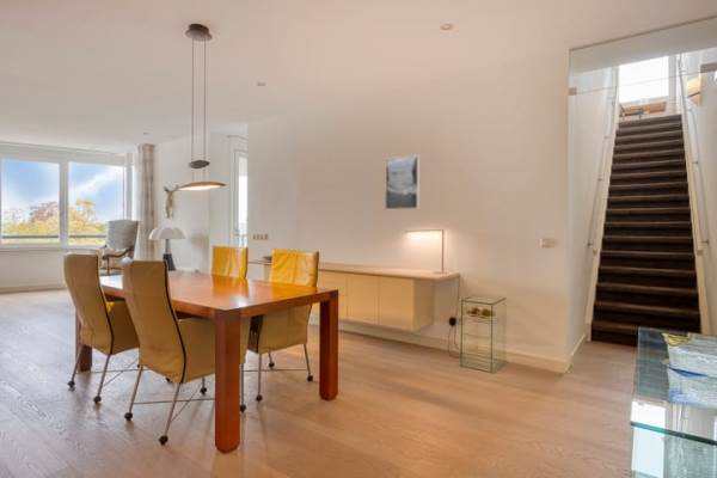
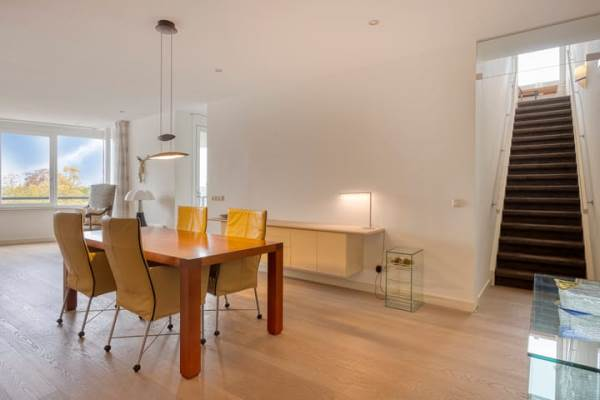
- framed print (402, 183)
